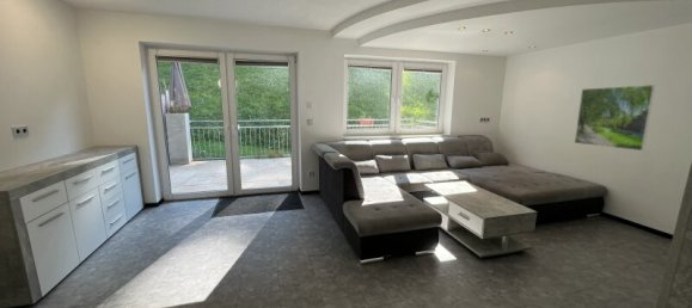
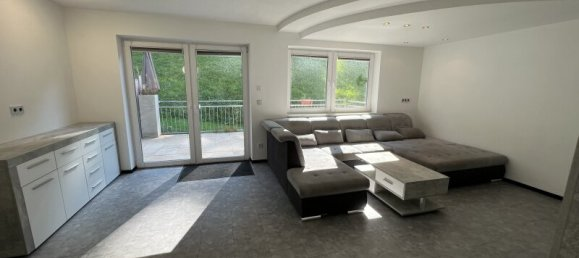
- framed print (610, 117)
